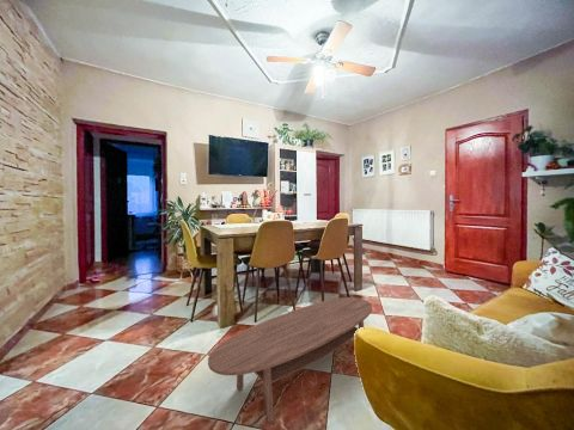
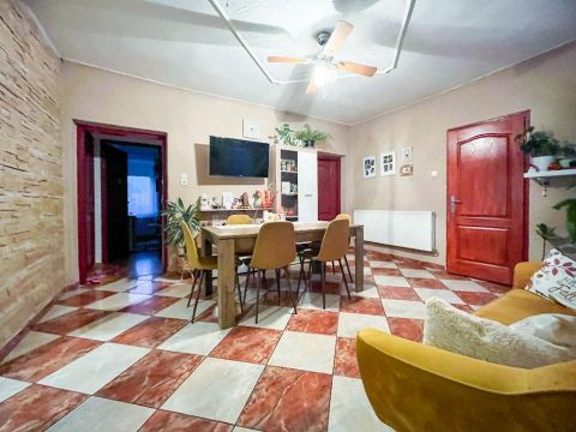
- coffee table (307, 346)
